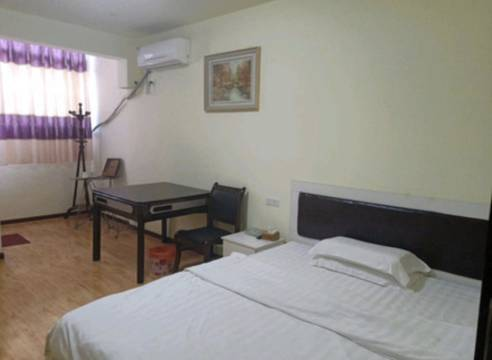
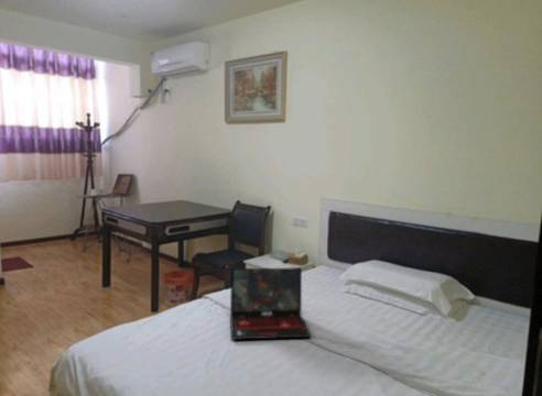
+ laptop (269, 301)
